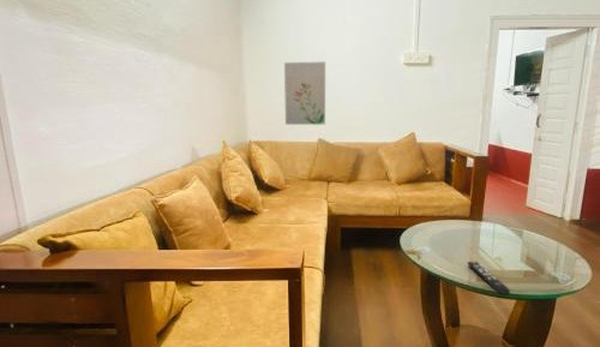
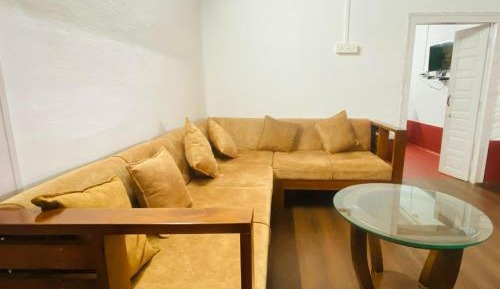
- remote control (486, 276)
- wall art (305, 94)
